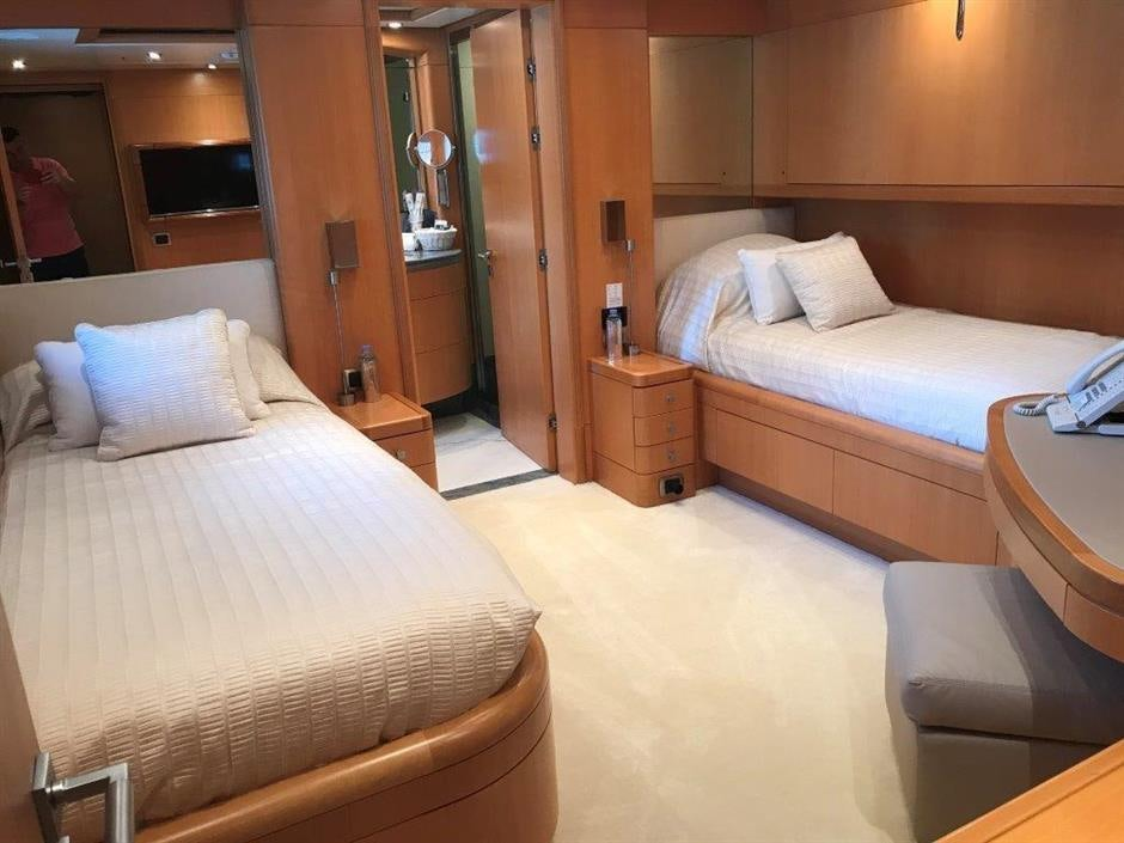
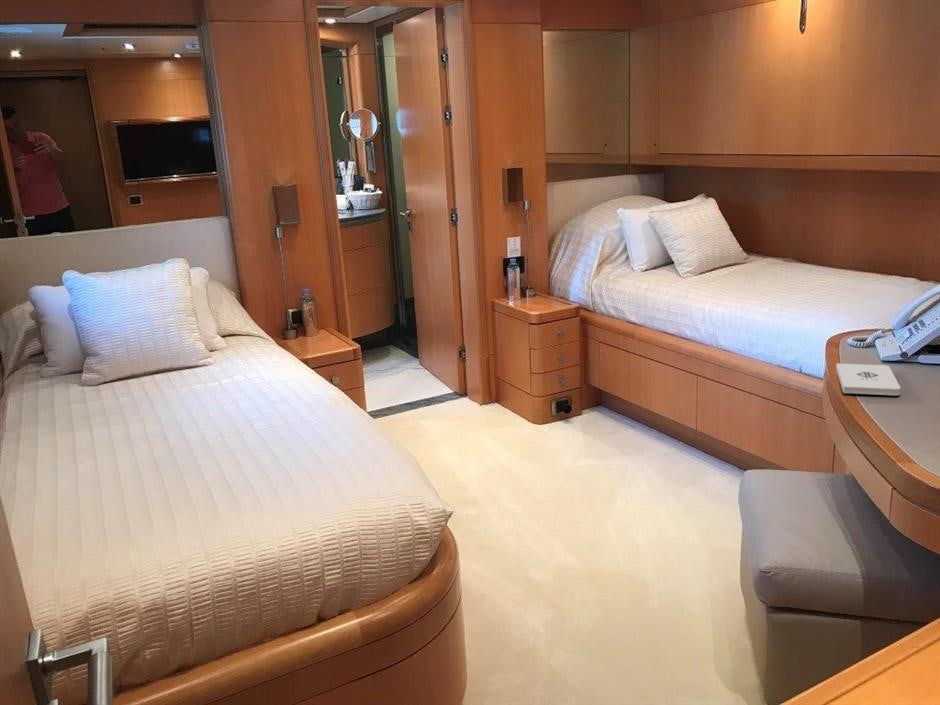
+ notepad (866, 378)
